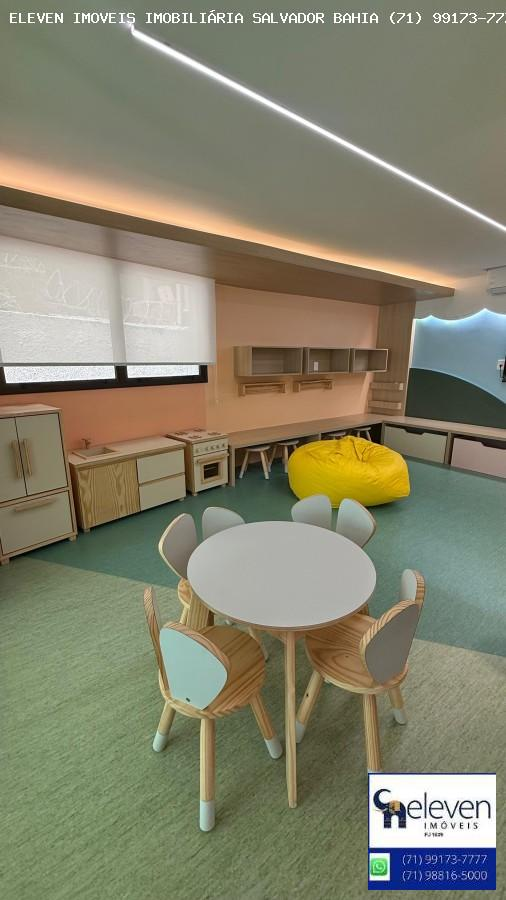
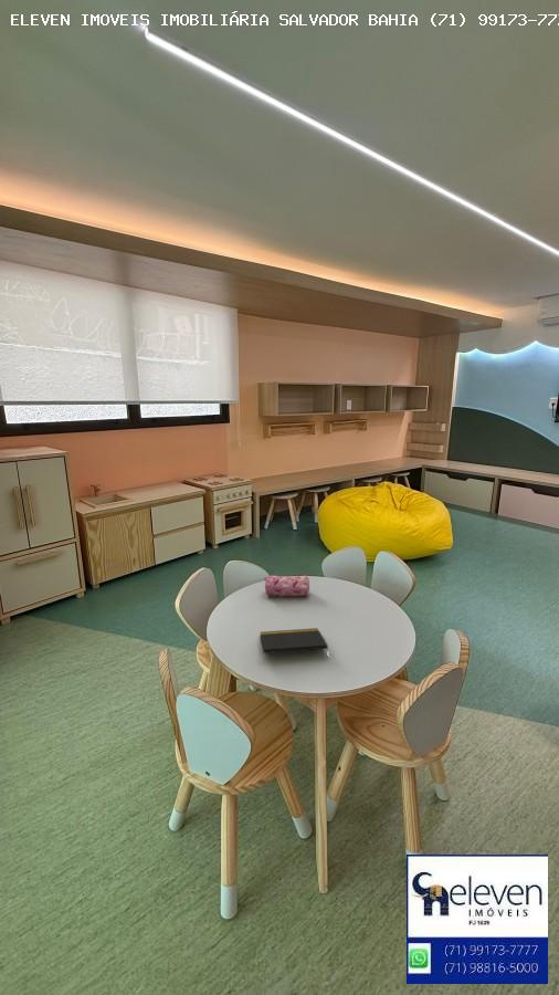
+ pencil case (286, 585)
+ notepad (292, 640)
